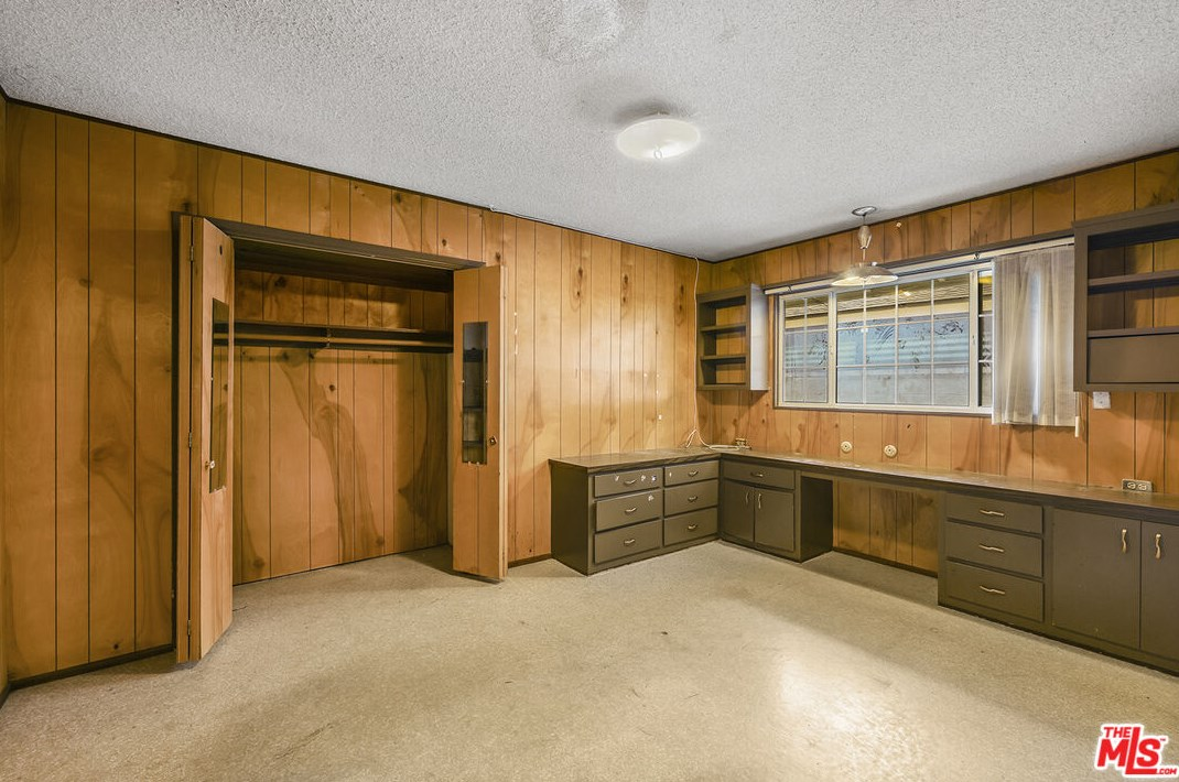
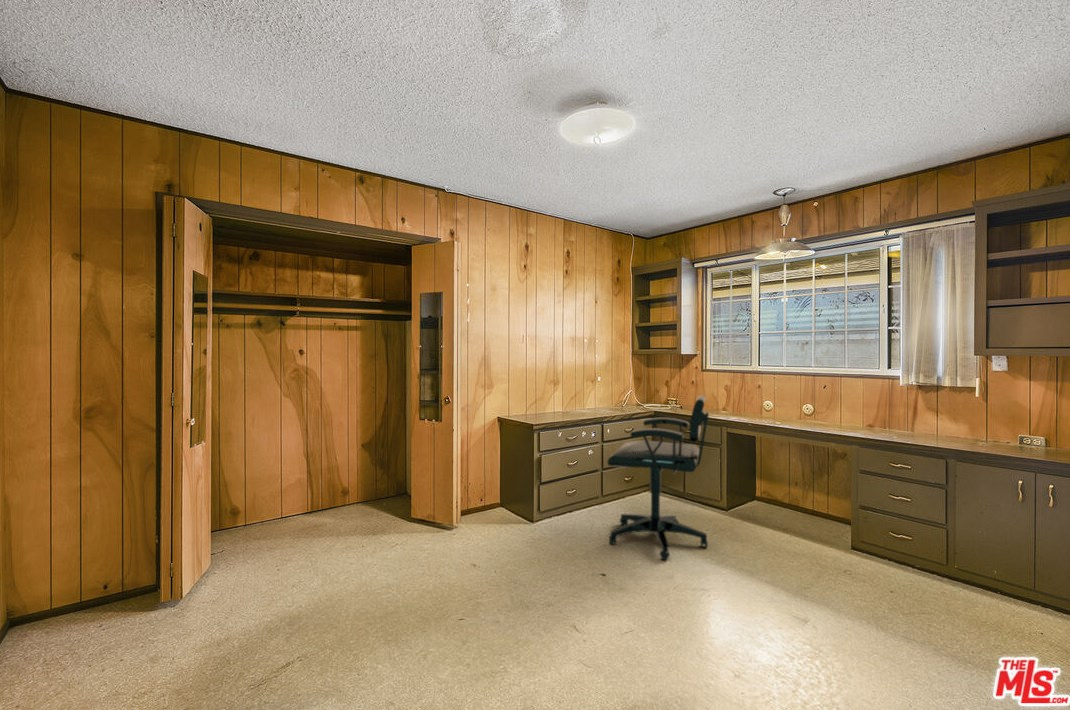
+ office chair (659, 467)
